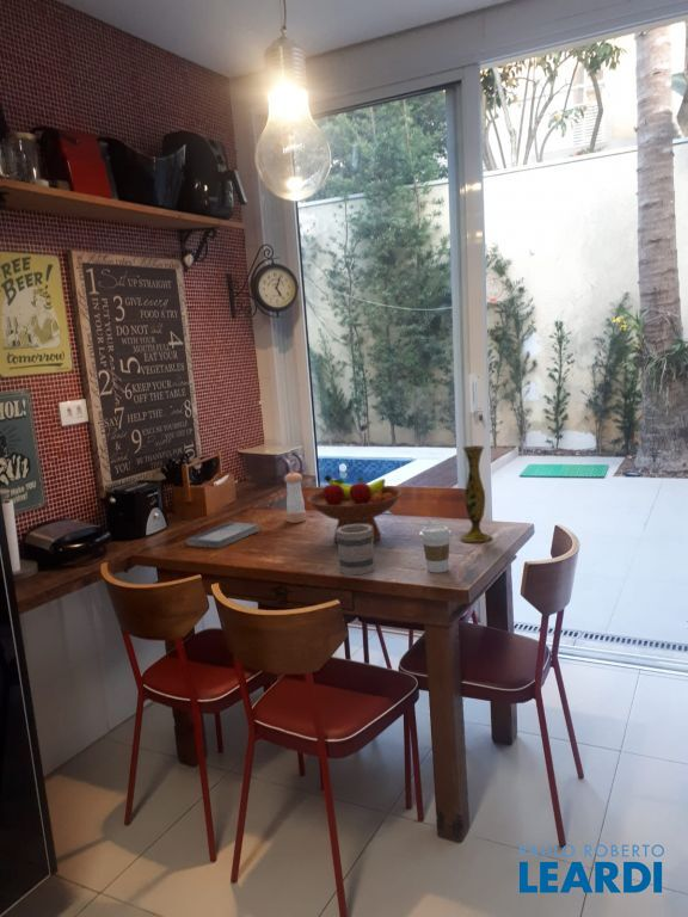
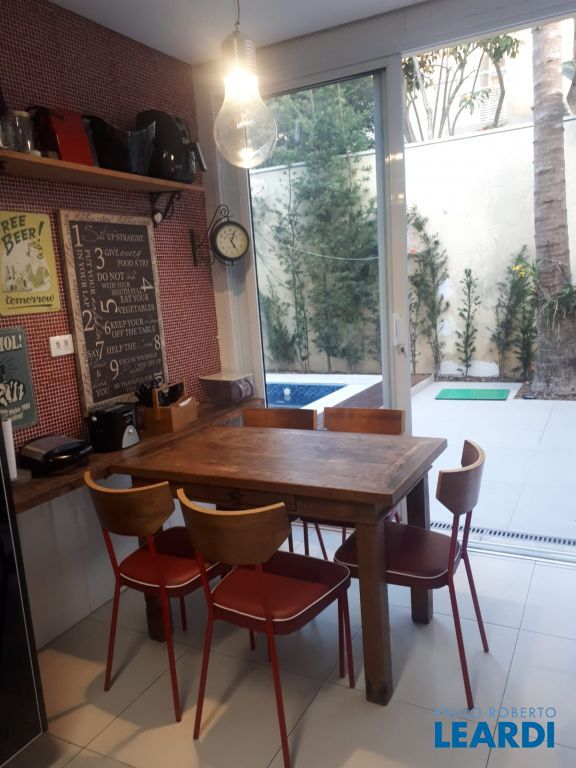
- coffee cup (436, 548)
- book (223, 534)
- mug (360, 546)
- fruit bowl (355, 507)
- pepper shaker (294, 496)
- vase (473, 493)
